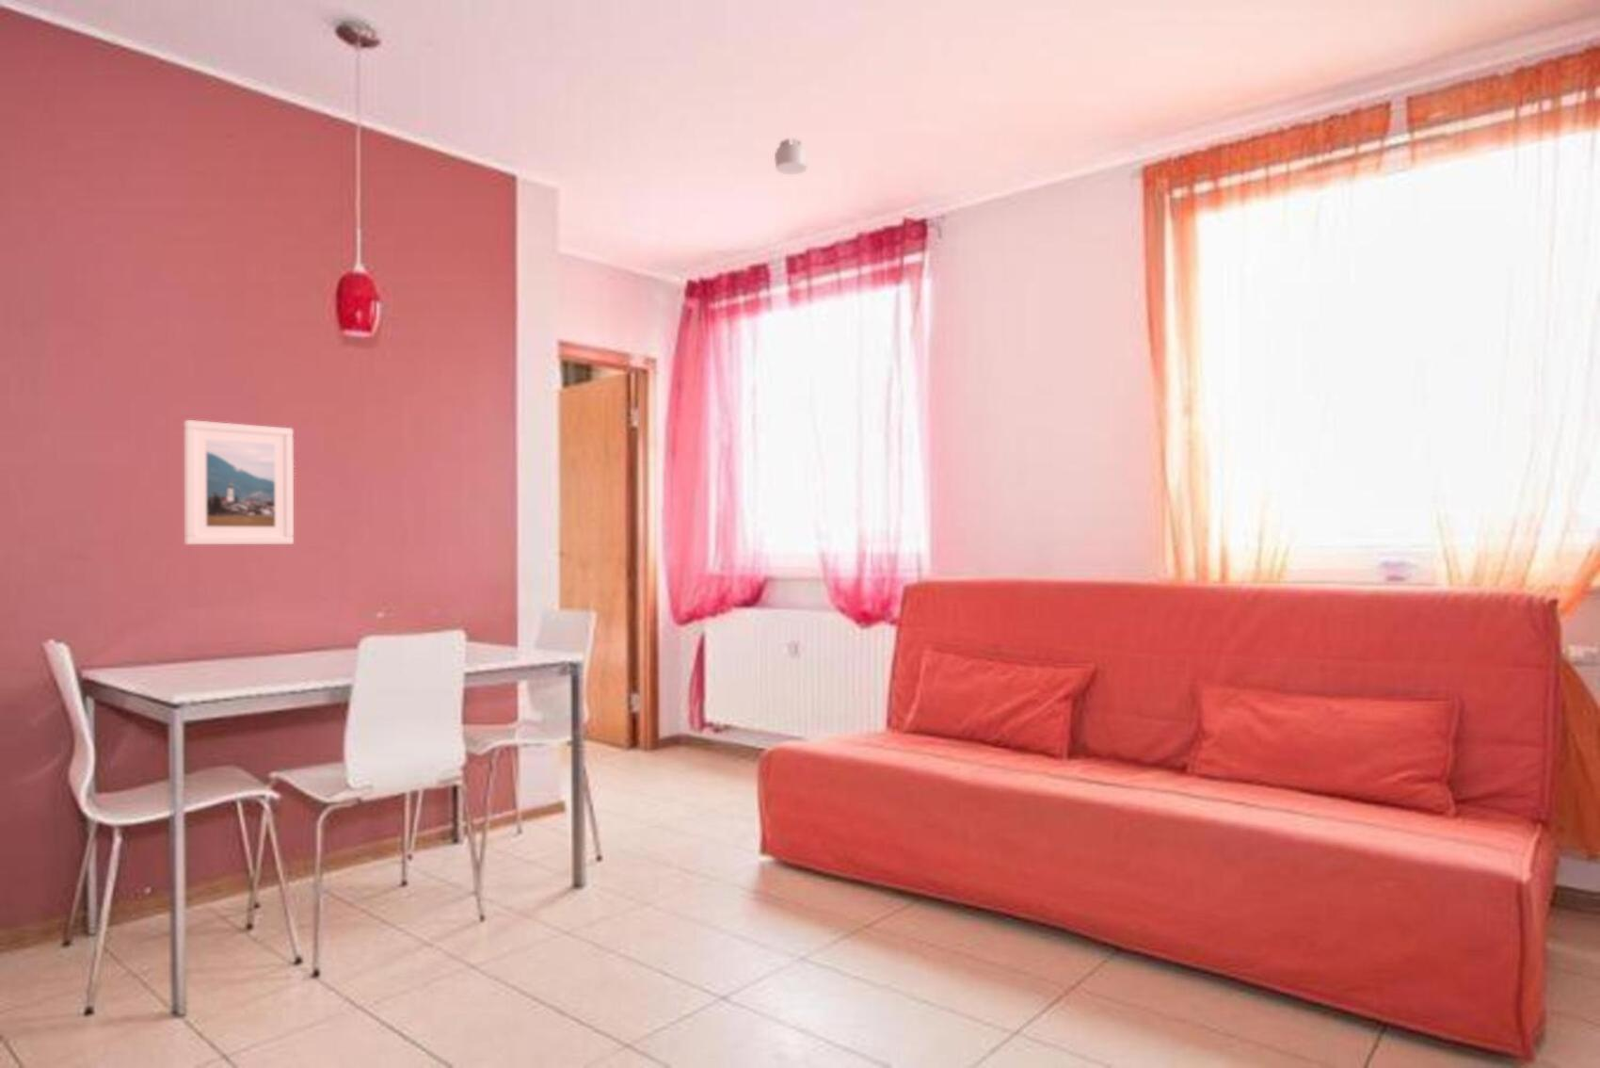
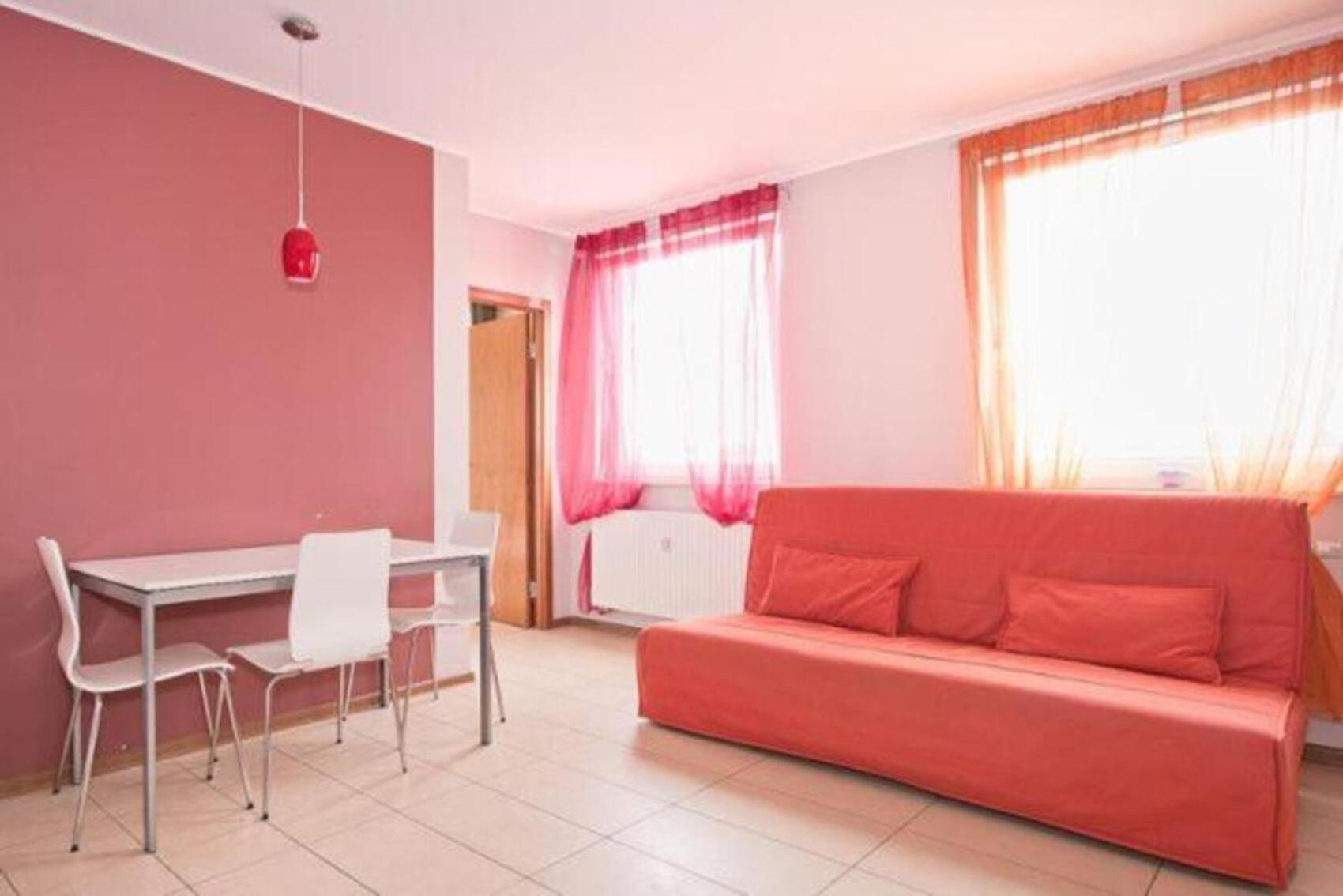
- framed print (239, 484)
- smoke detector (791, 155)
